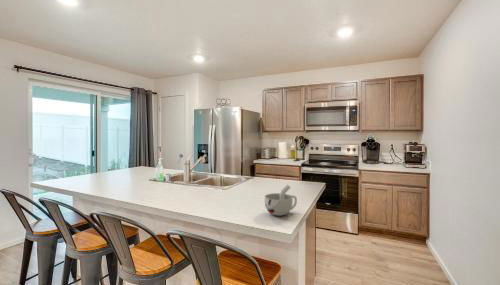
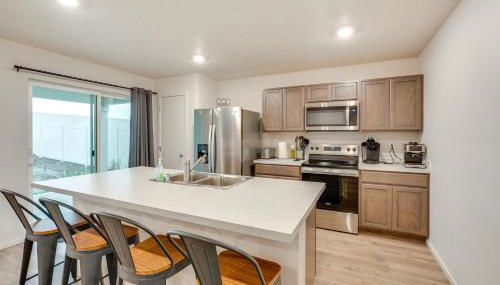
- cup (281, 199)
